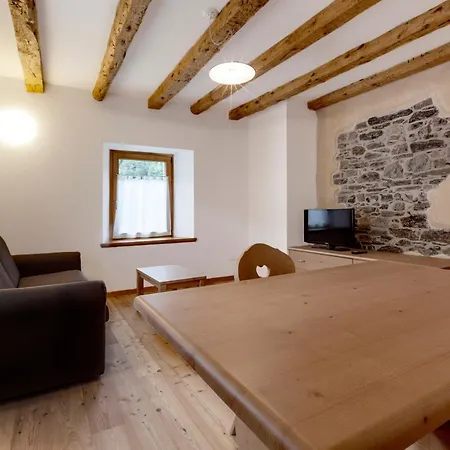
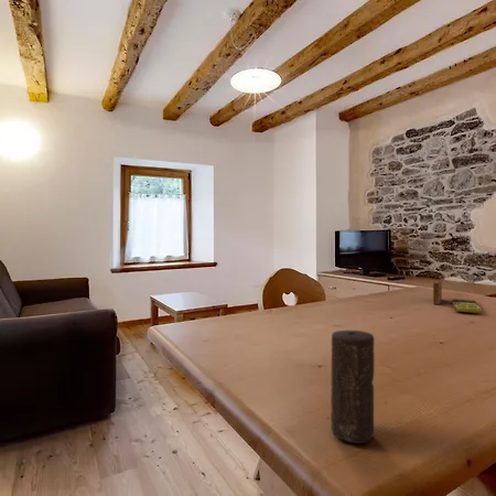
+ board game (455, 300)
+ candle (352, 384)
